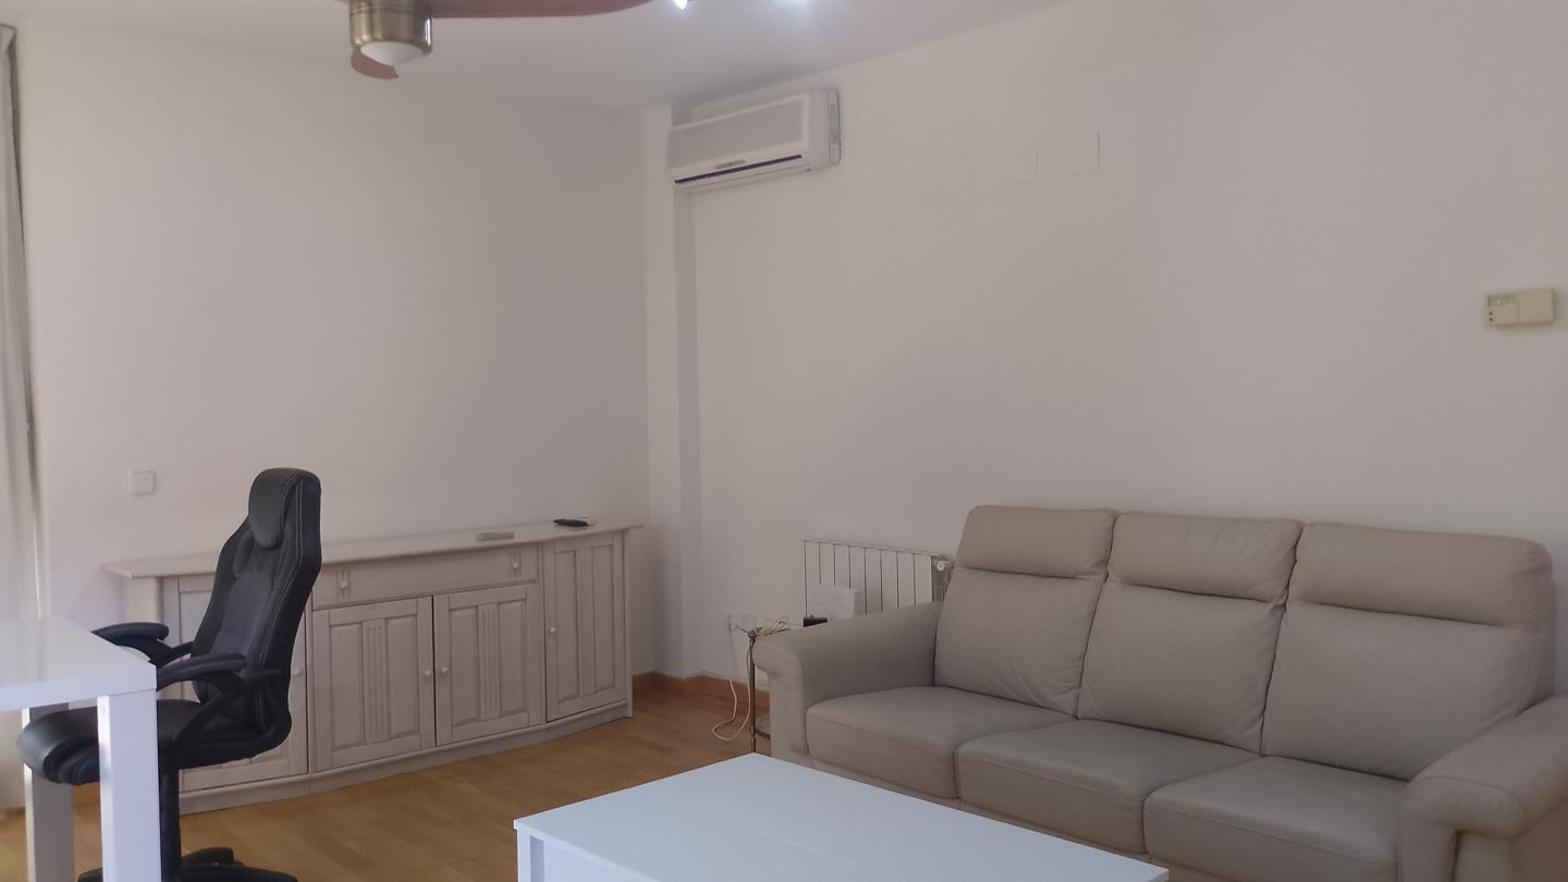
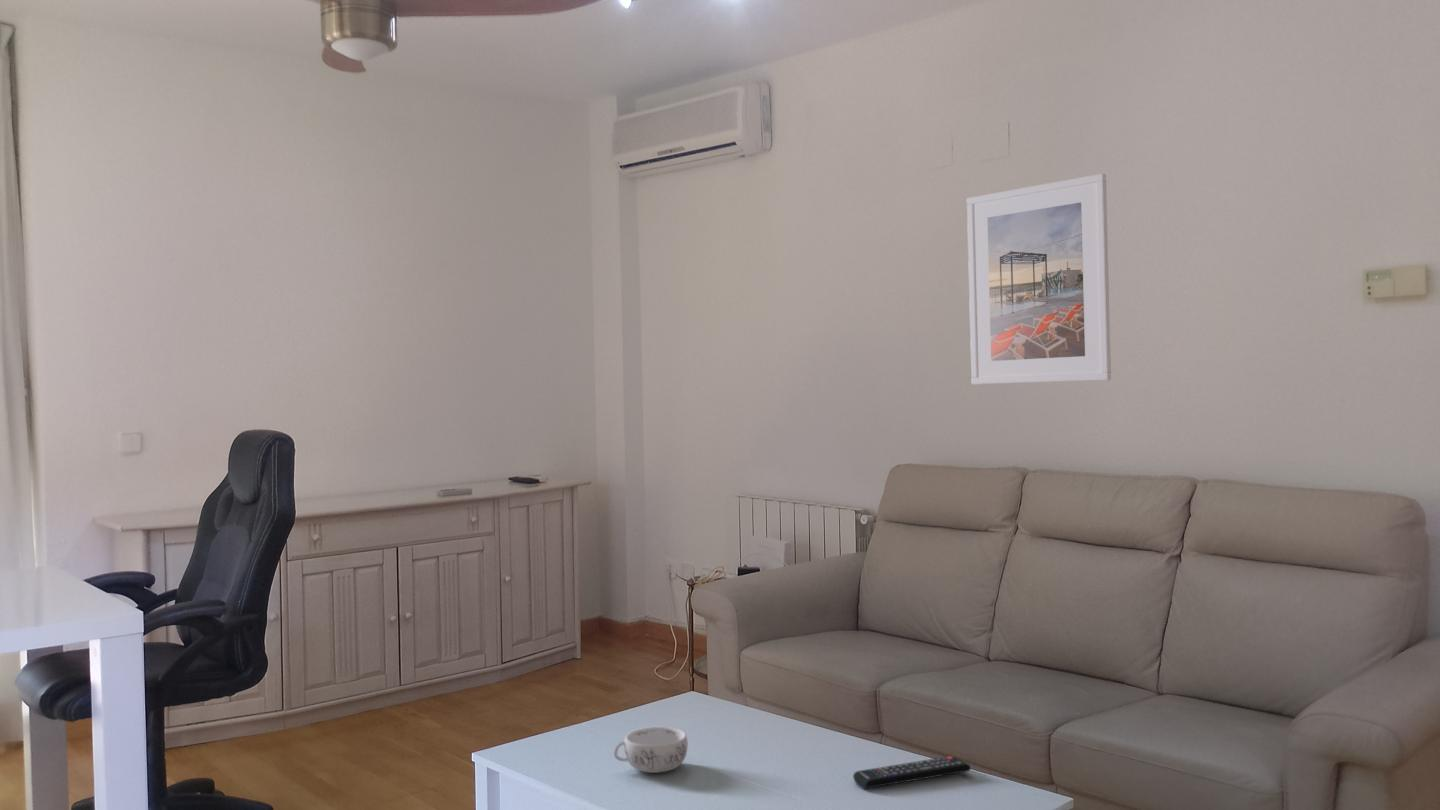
+ remote control (912, 772)
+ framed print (1035, 284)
+ decorative bowl (651, 751)
